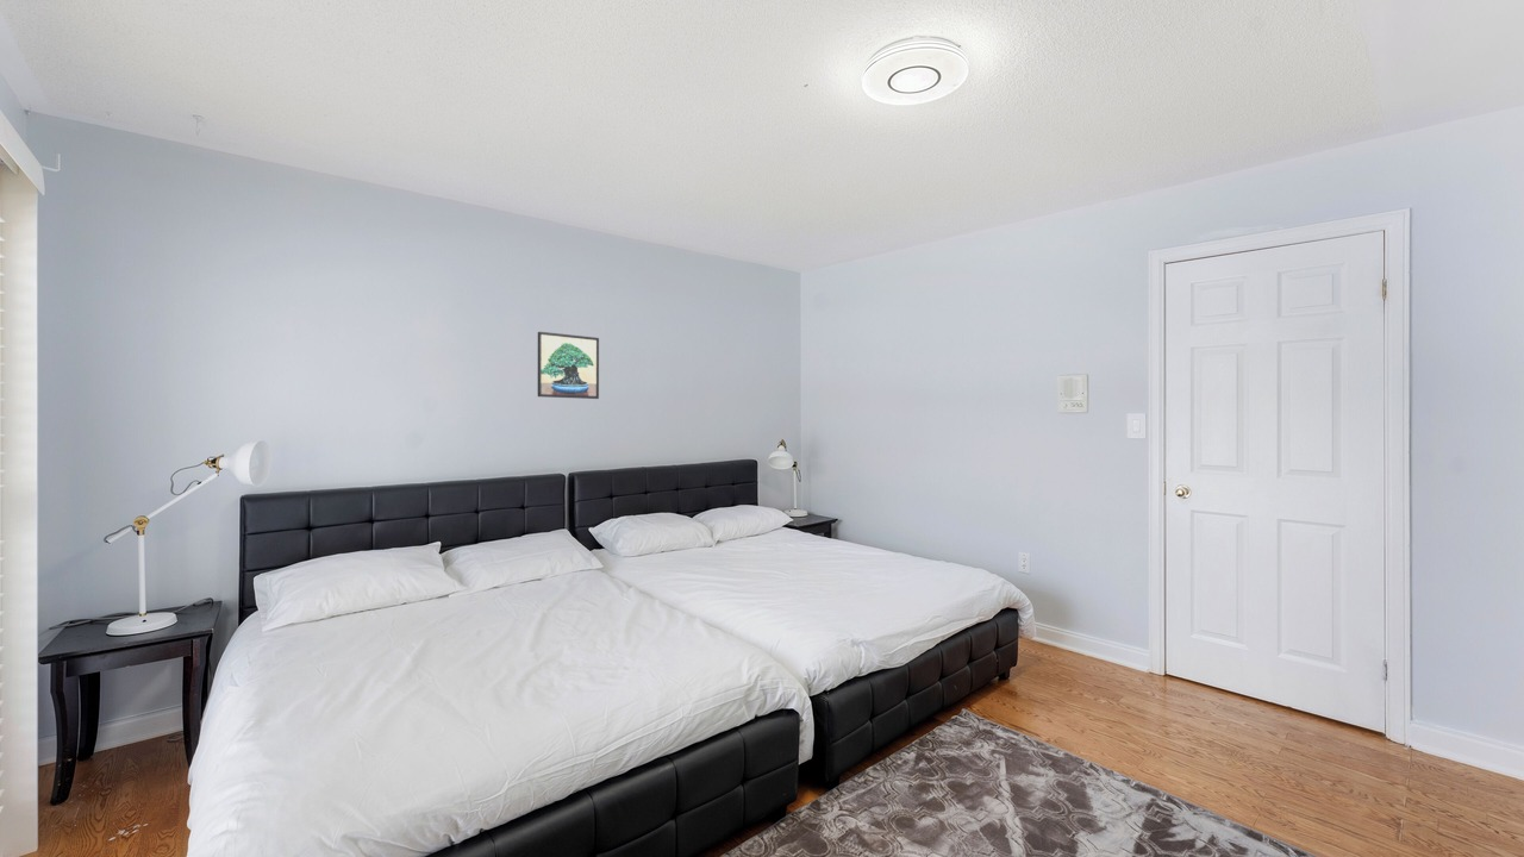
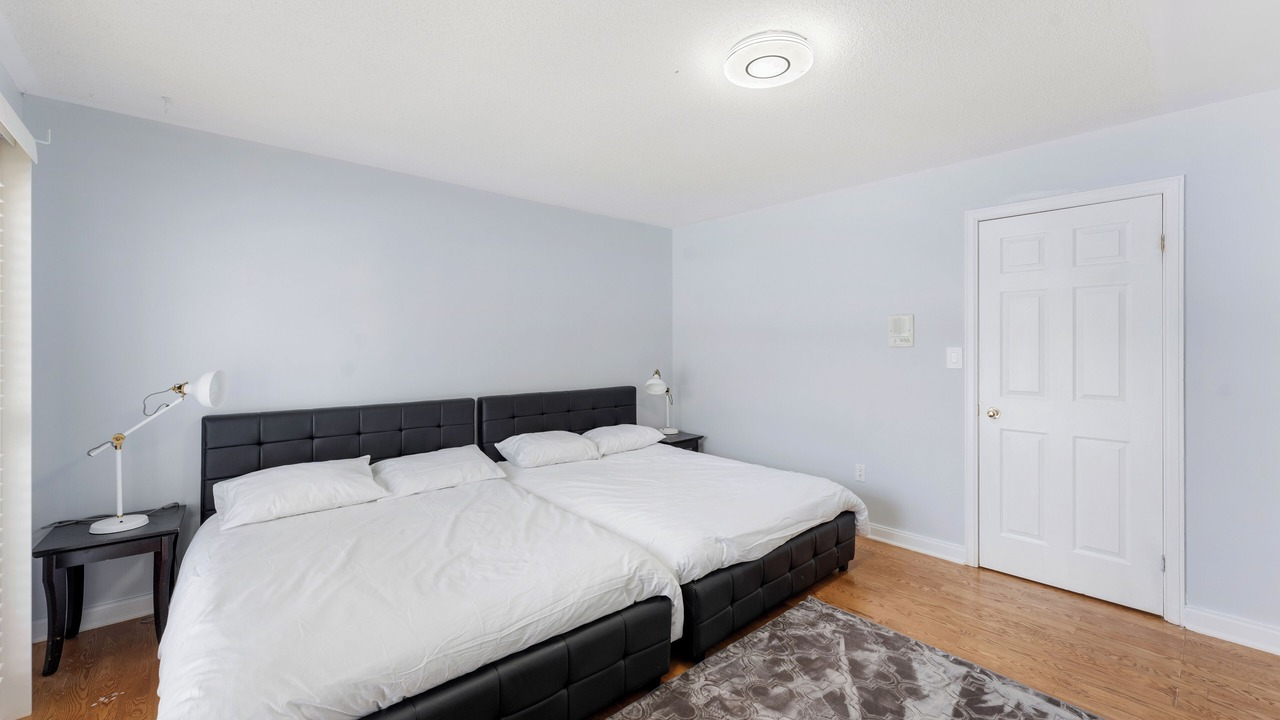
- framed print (569, 365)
